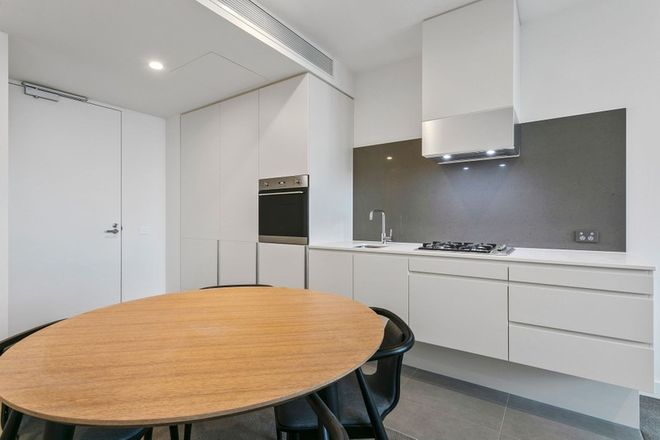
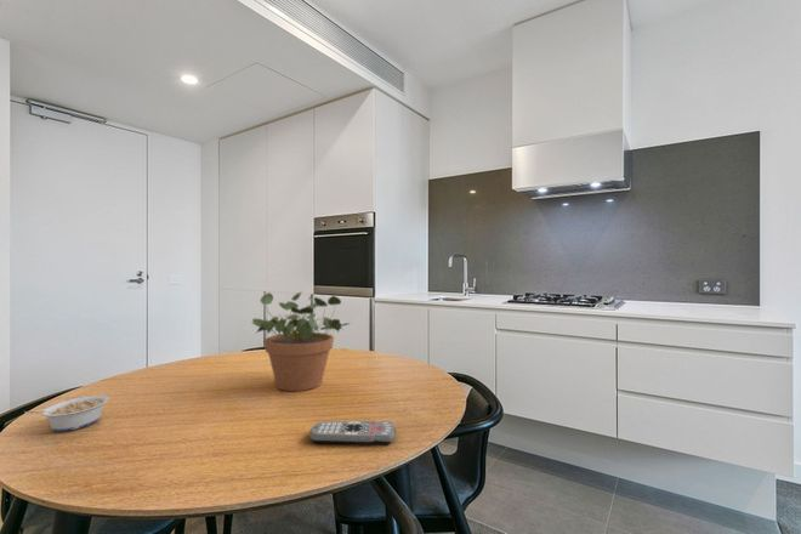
+ legume (74, 413)
+ potted plant (306, 339)
+ remote control (352, 432)
